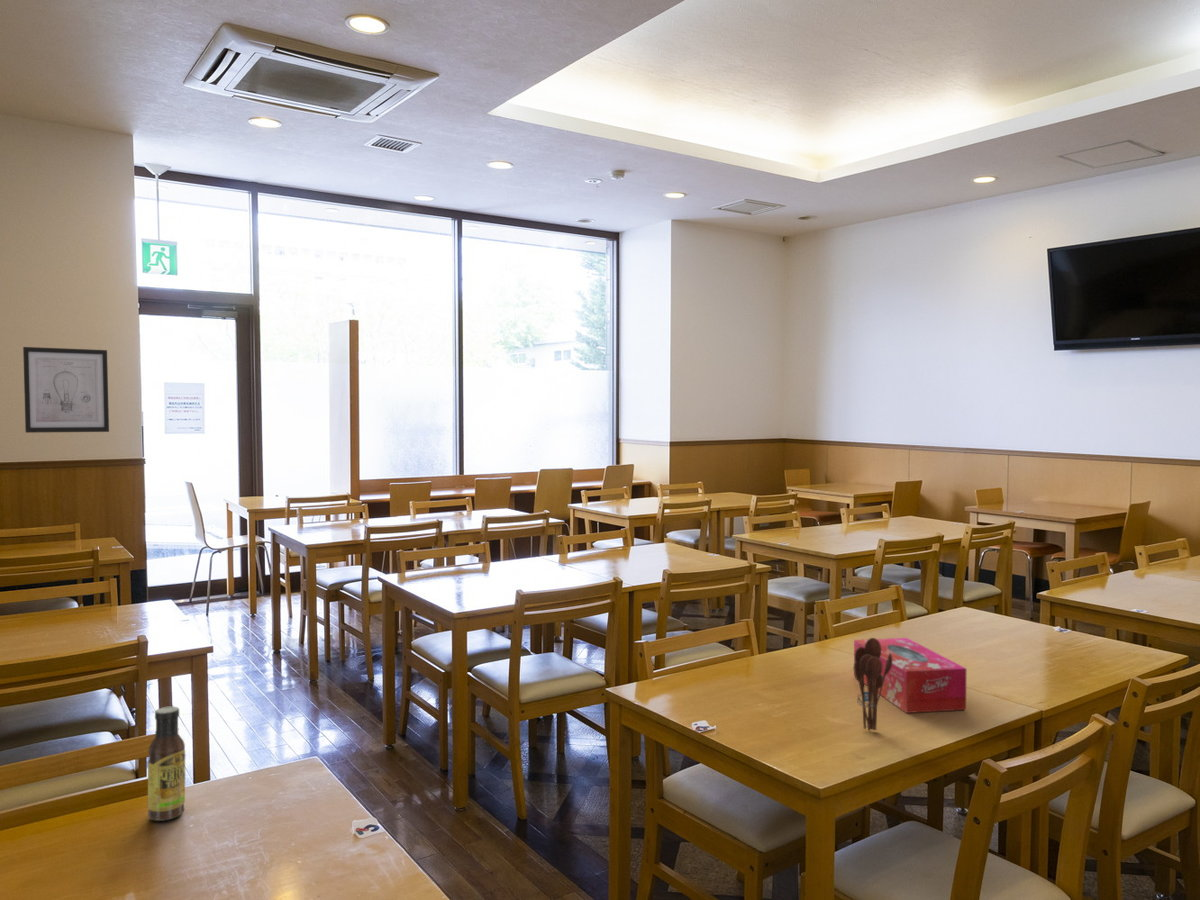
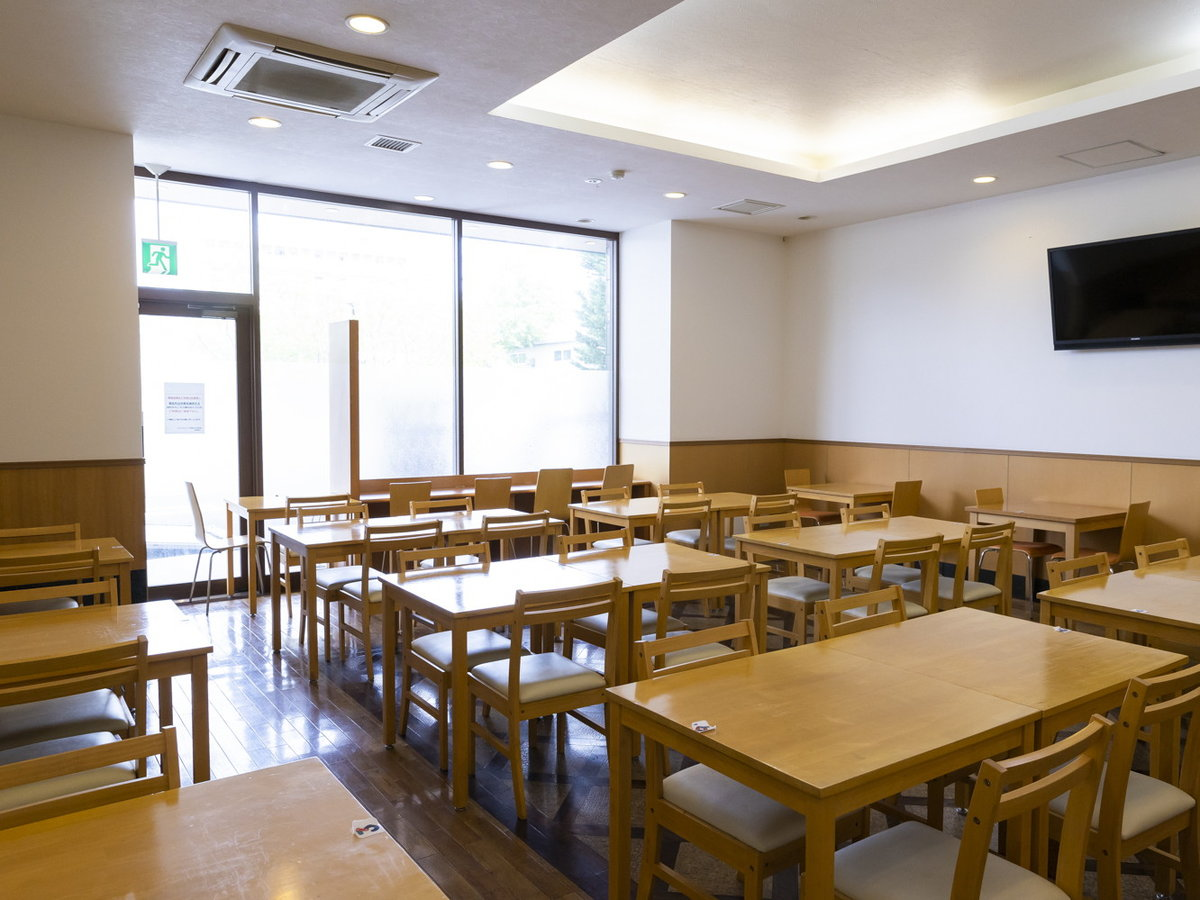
- tissue box (906, 672)
- utensil holder (871, 685)
- sauce bottle (166, 762)
- wall art (67, 390)
